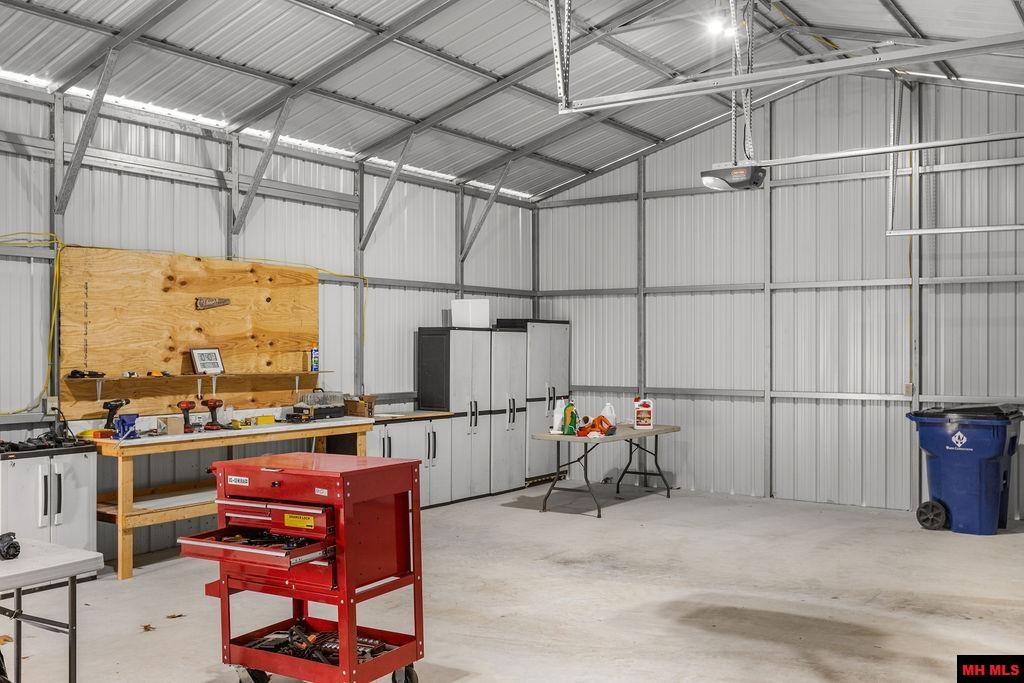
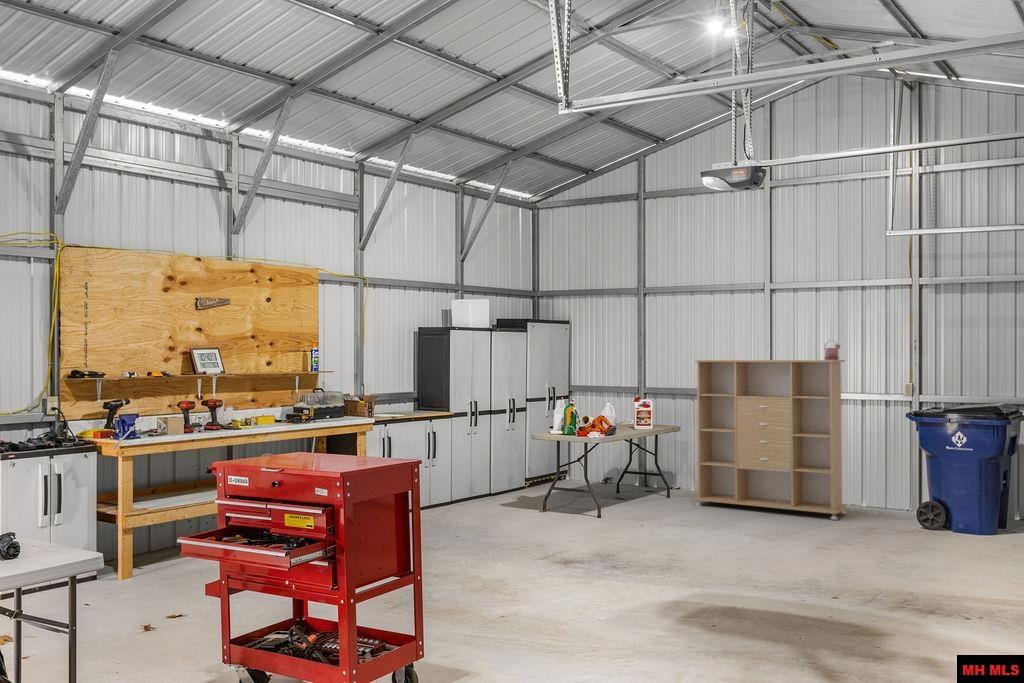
+ watering can (832, 350)
+ shelving unit (767, 434)
